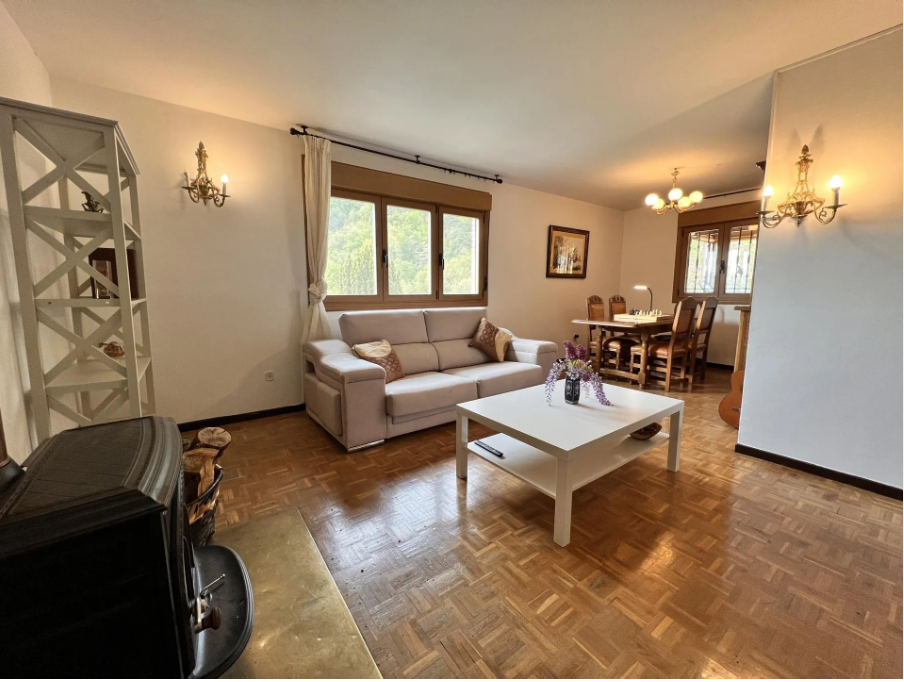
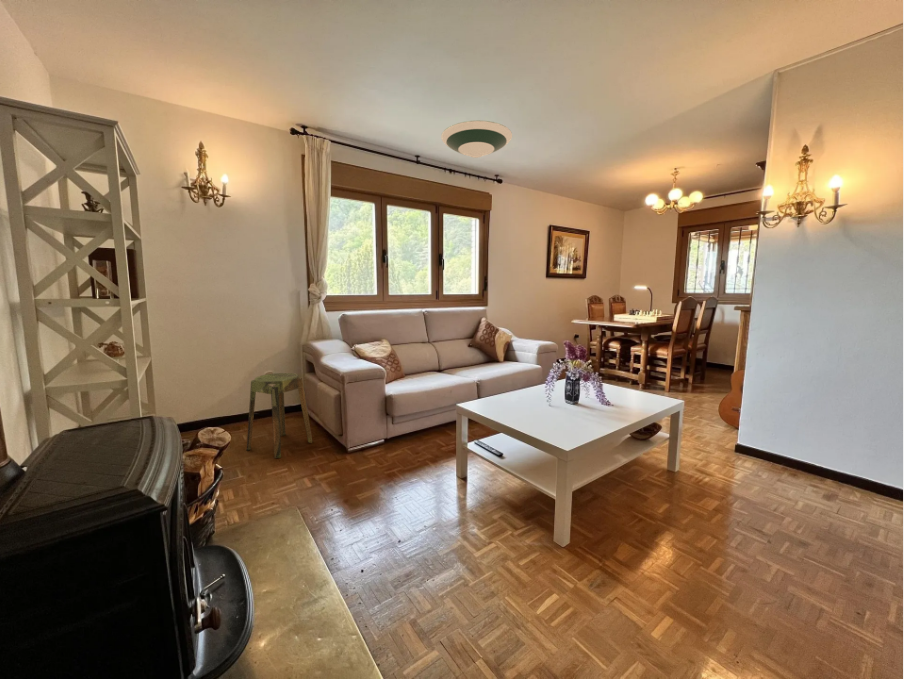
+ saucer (476, 146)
+ stool (278, 411)
